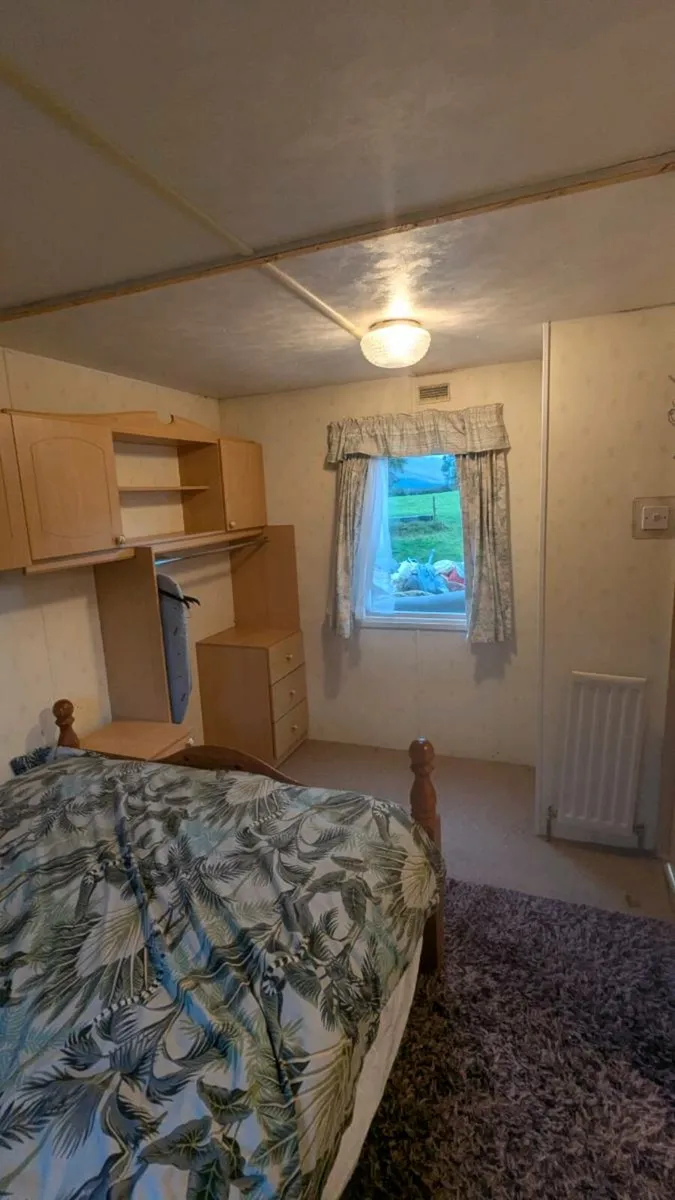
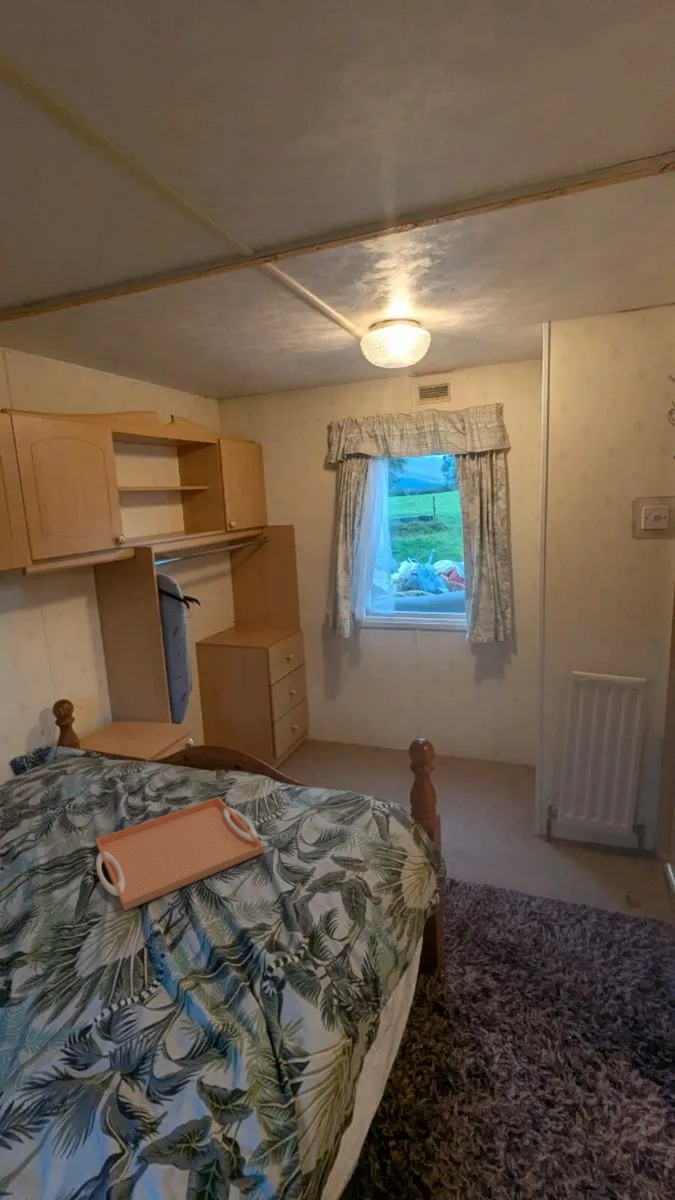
+ serving tray (178, 845)
